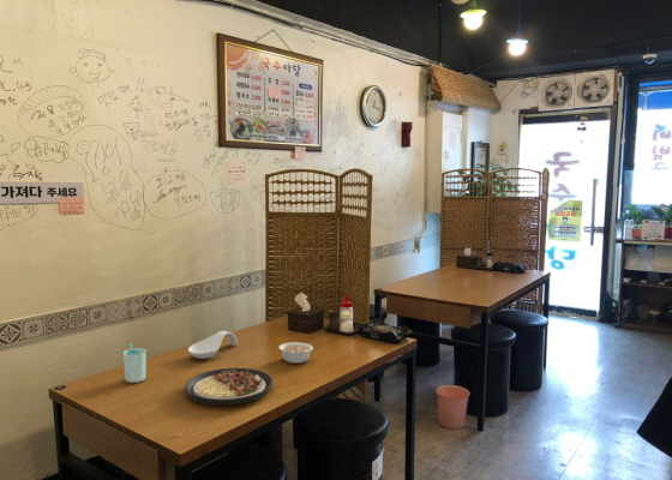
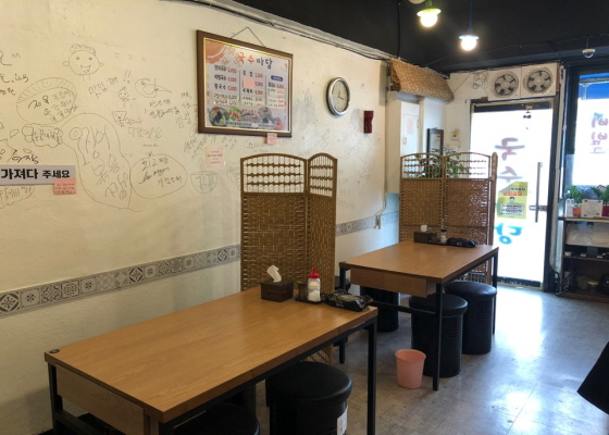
- plate (229, 384)
- spoon rest (214, 343)
- cup (136, 362)
- legume (296, 352)
